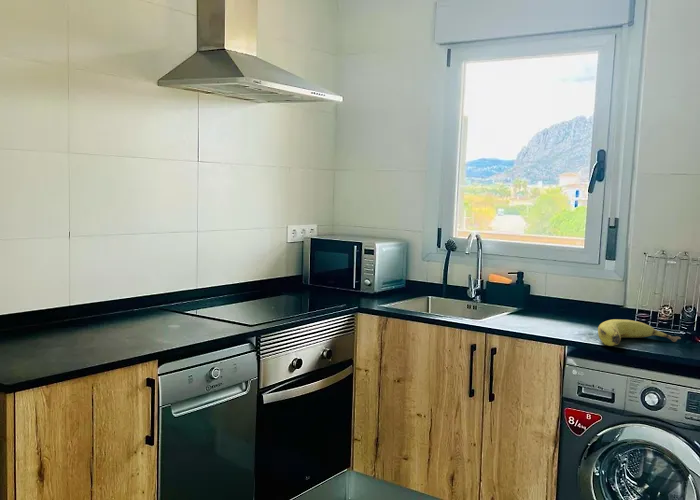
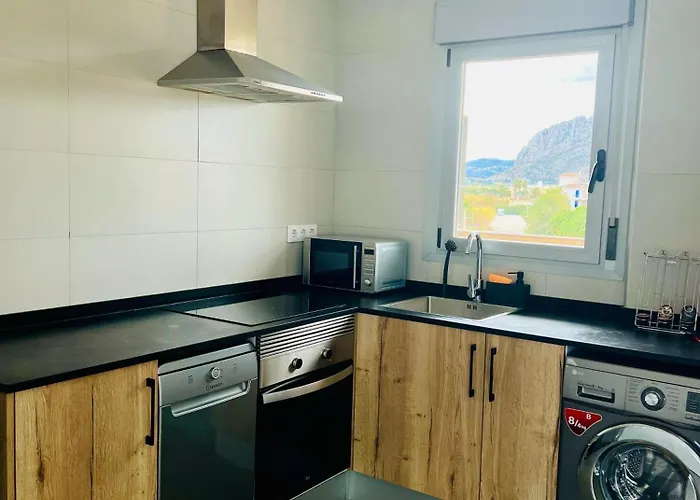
- fruit (632, 332)
